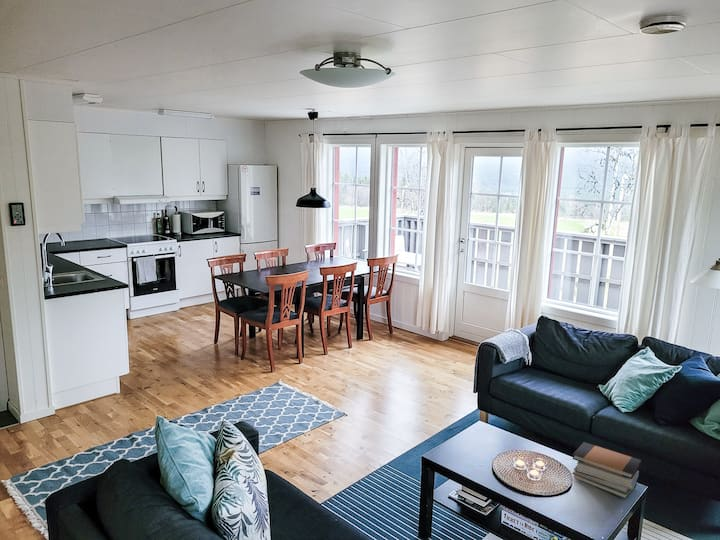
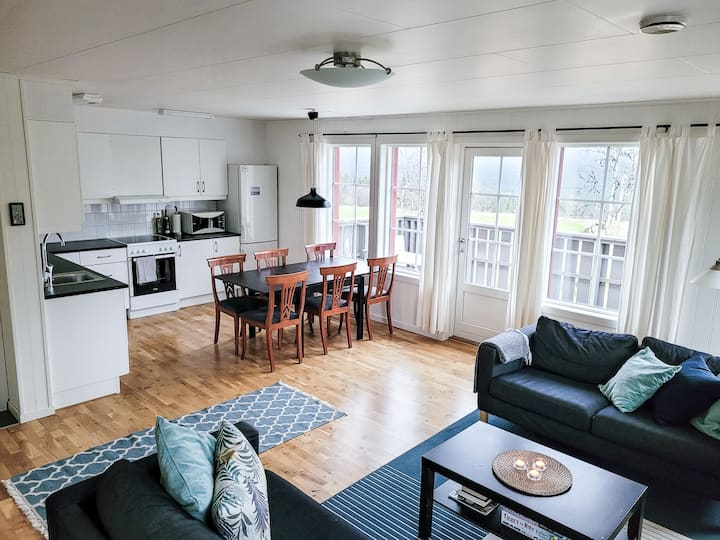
- book stack (605, 469)
